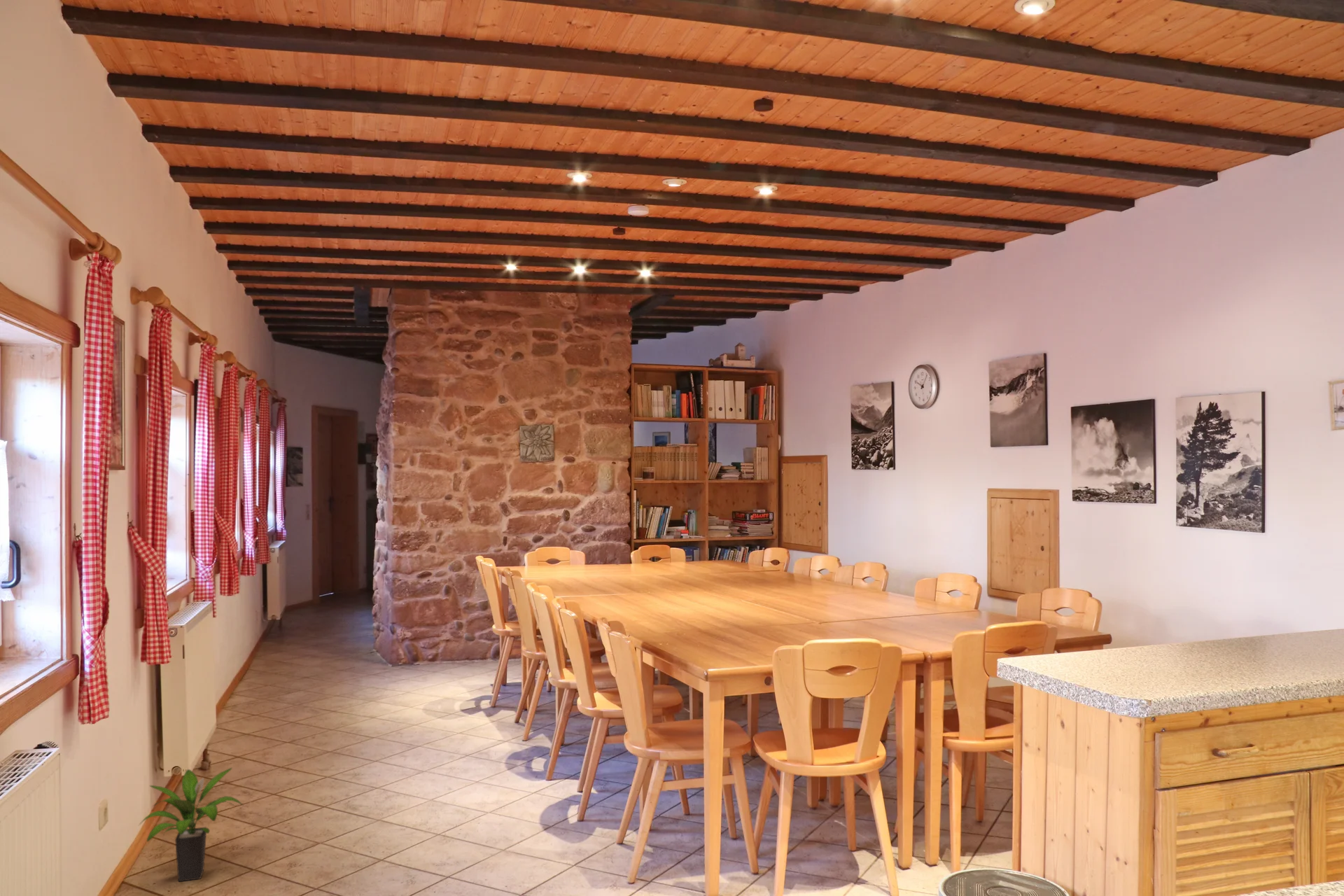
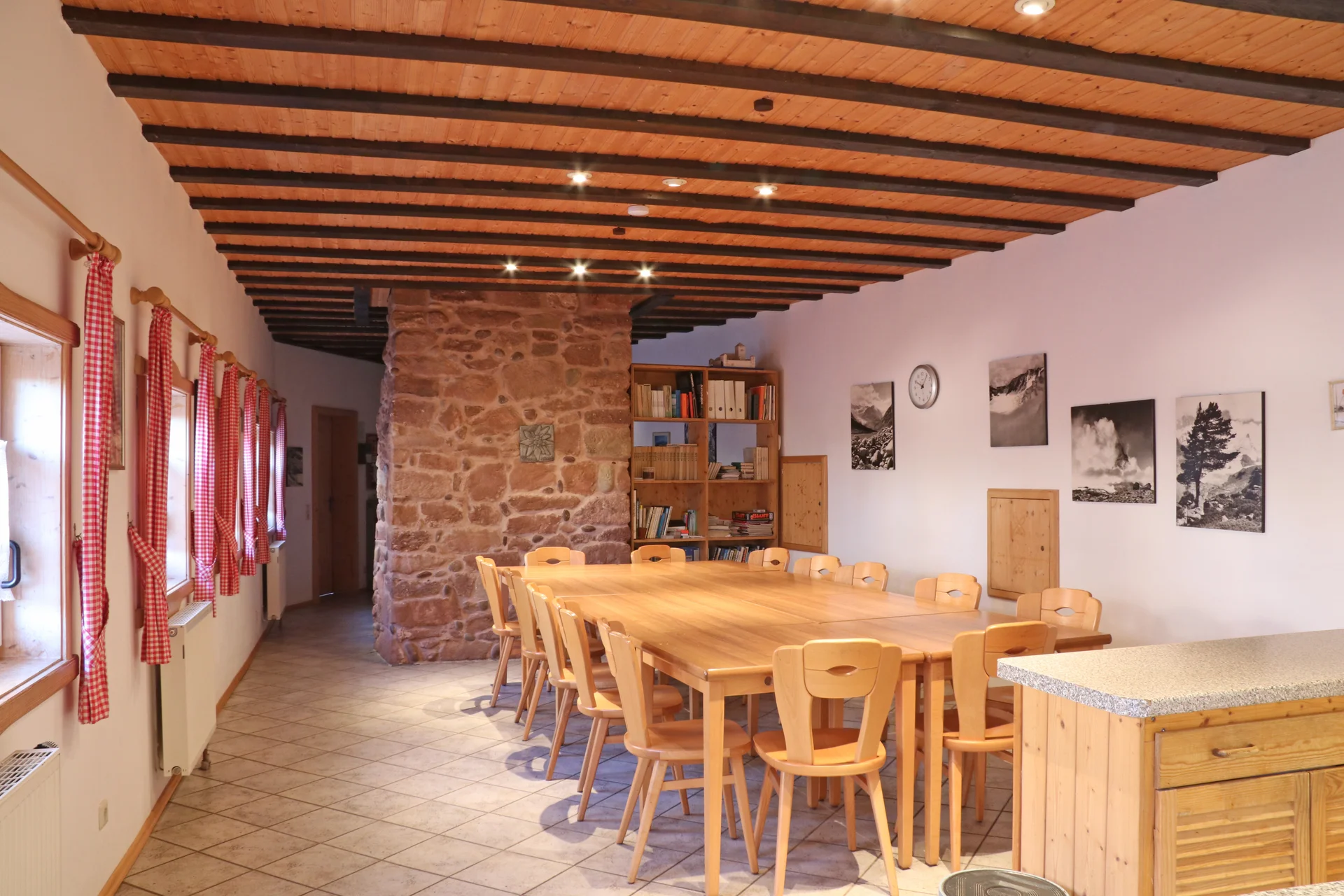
- potted plant (190, 827)
